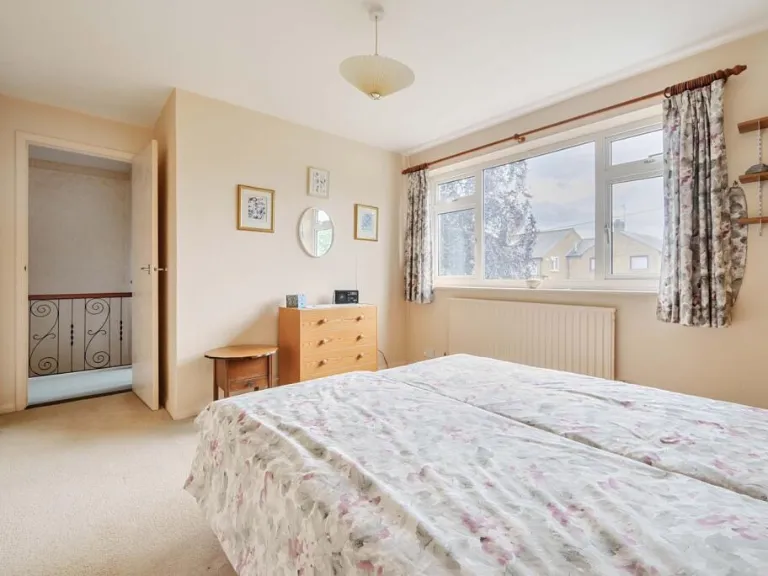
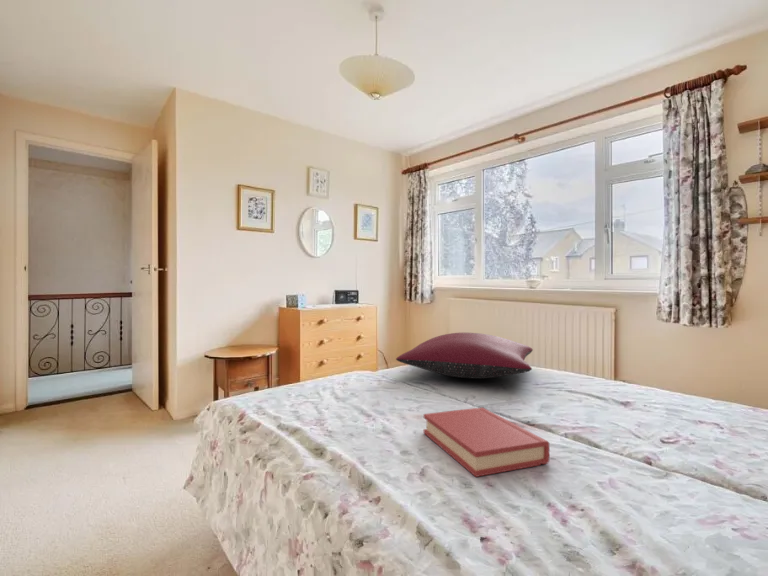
+ pillow (469, 353)
+ hardback book (480, 436)
